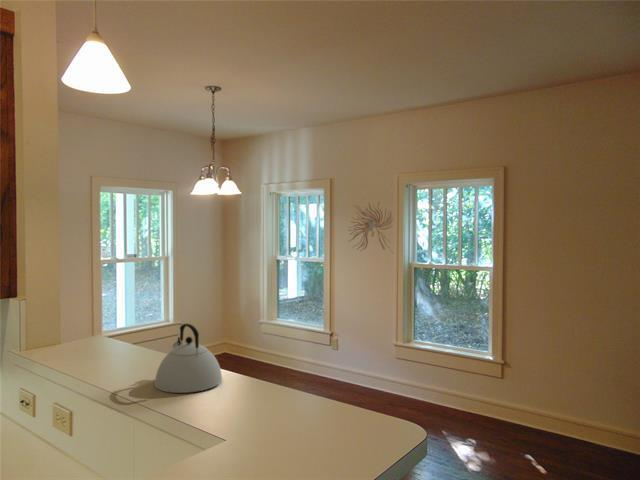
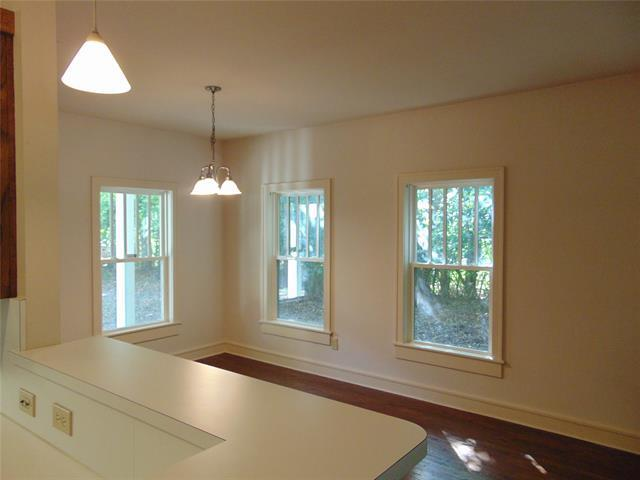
- wall sculpture (370, 227)
- kettle (188, 352)
